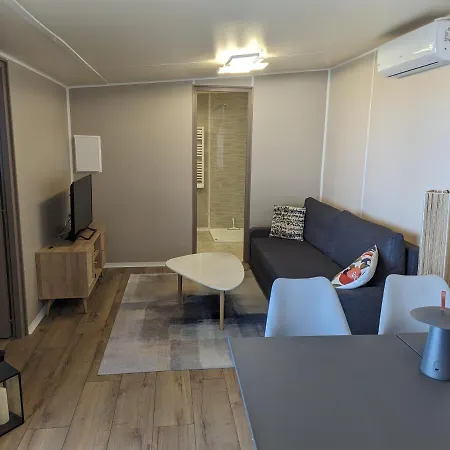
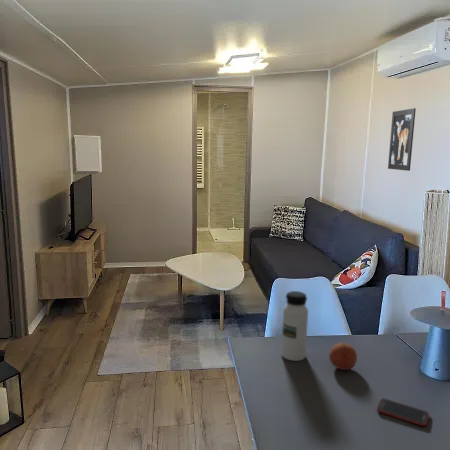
+ fruit (343, 355)
+ water bottle (295, 324)
+ wall art (400, 140)
+ cell phone (402, 411)
